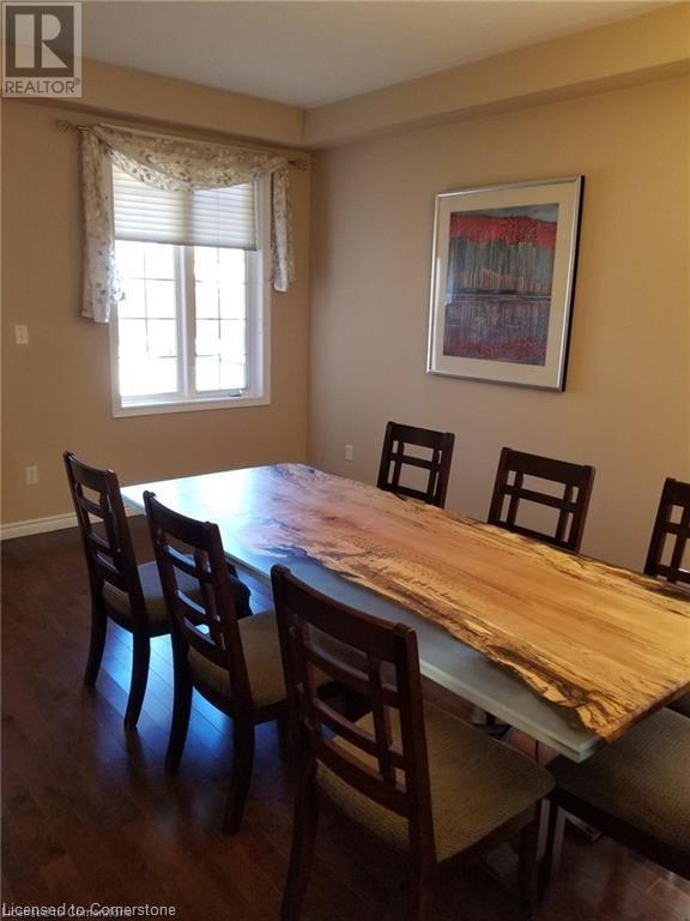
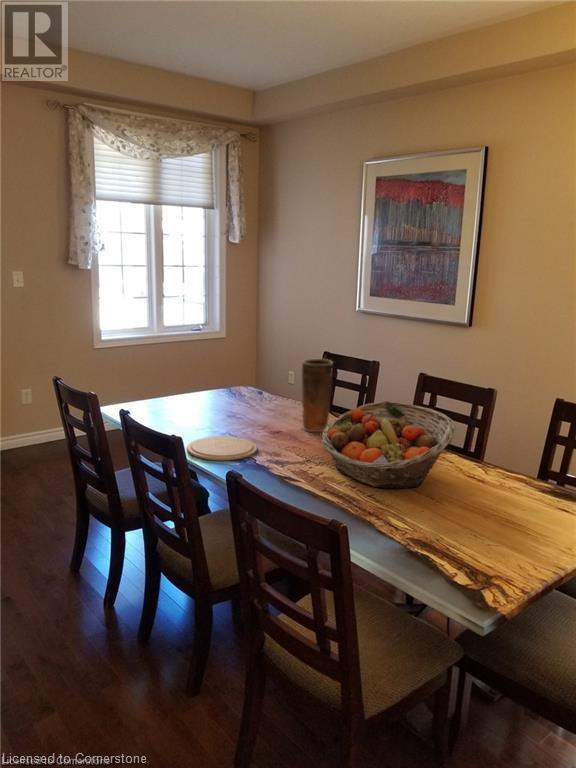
+ vase (316, 395)
+ plate (222, 447)
+ fruit basket (385, 441)
